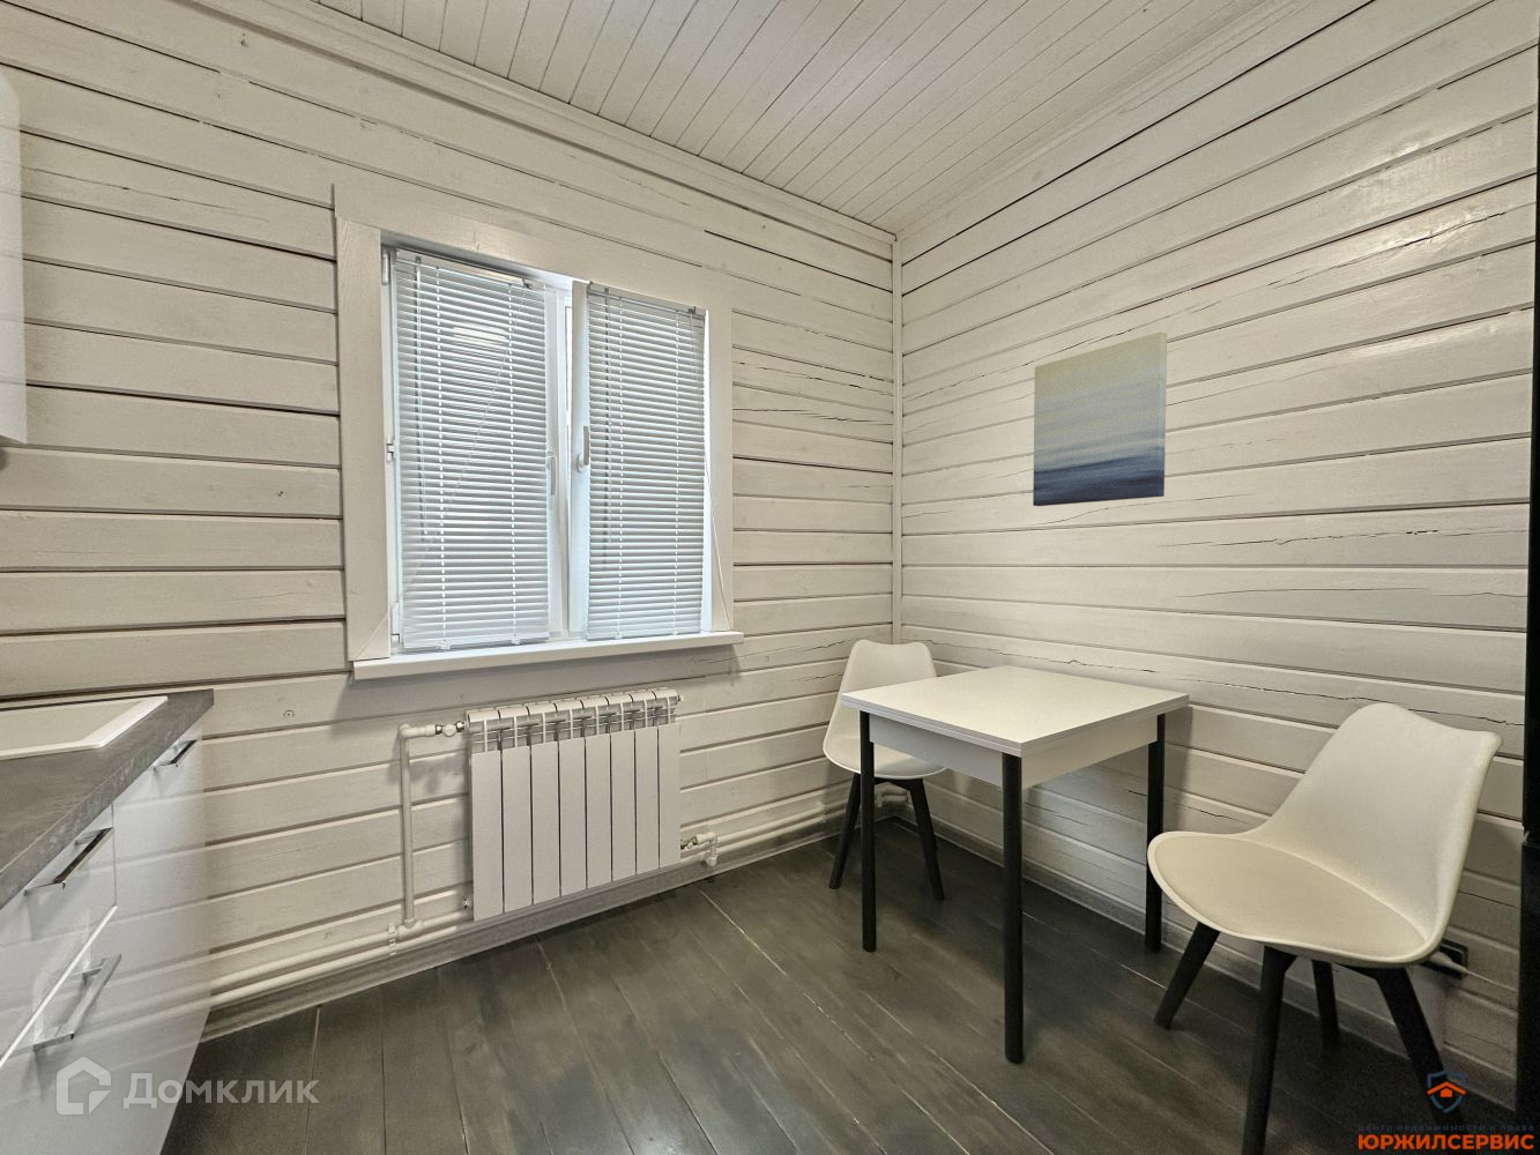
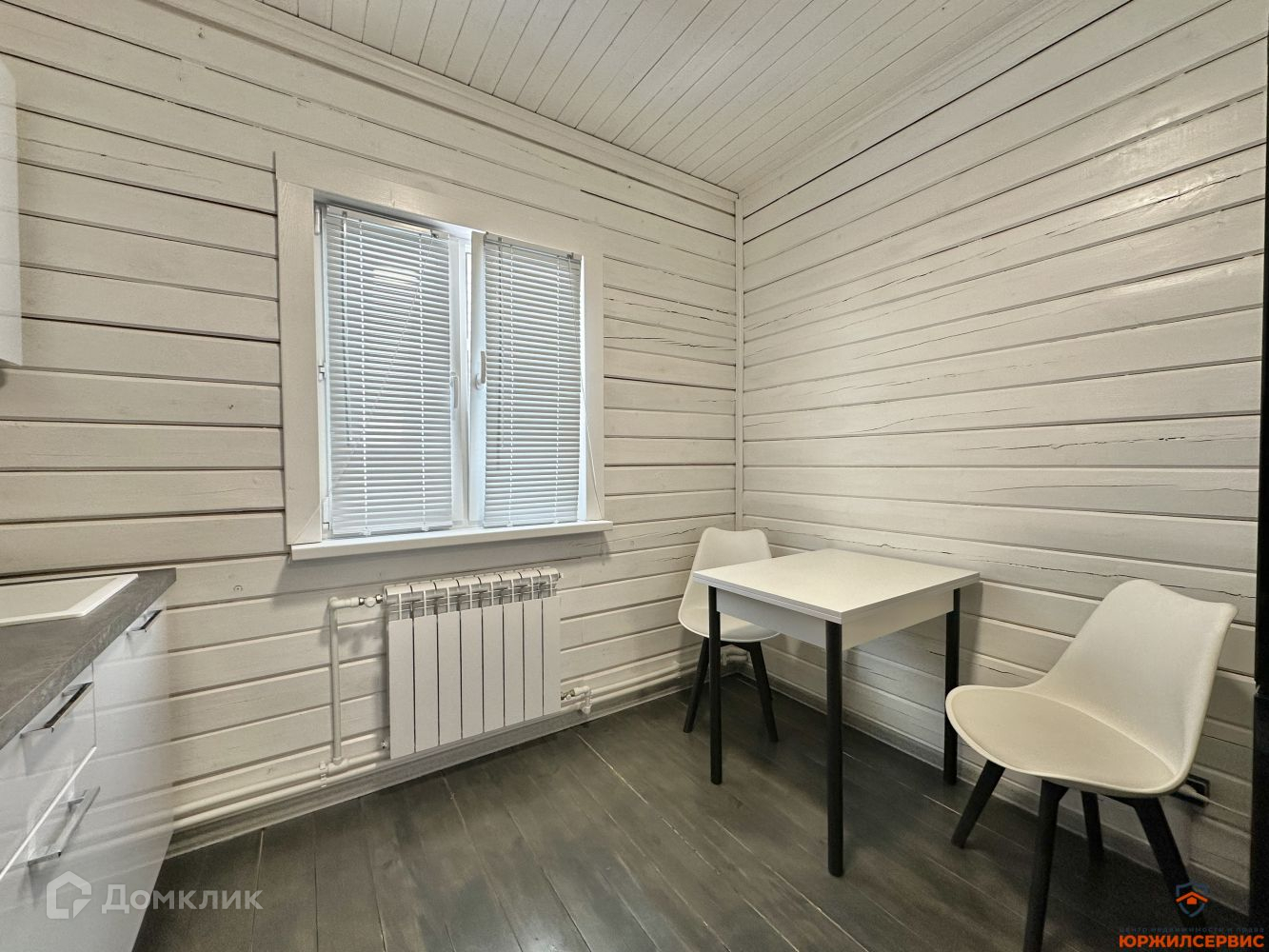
- wall art (1095, 426)
